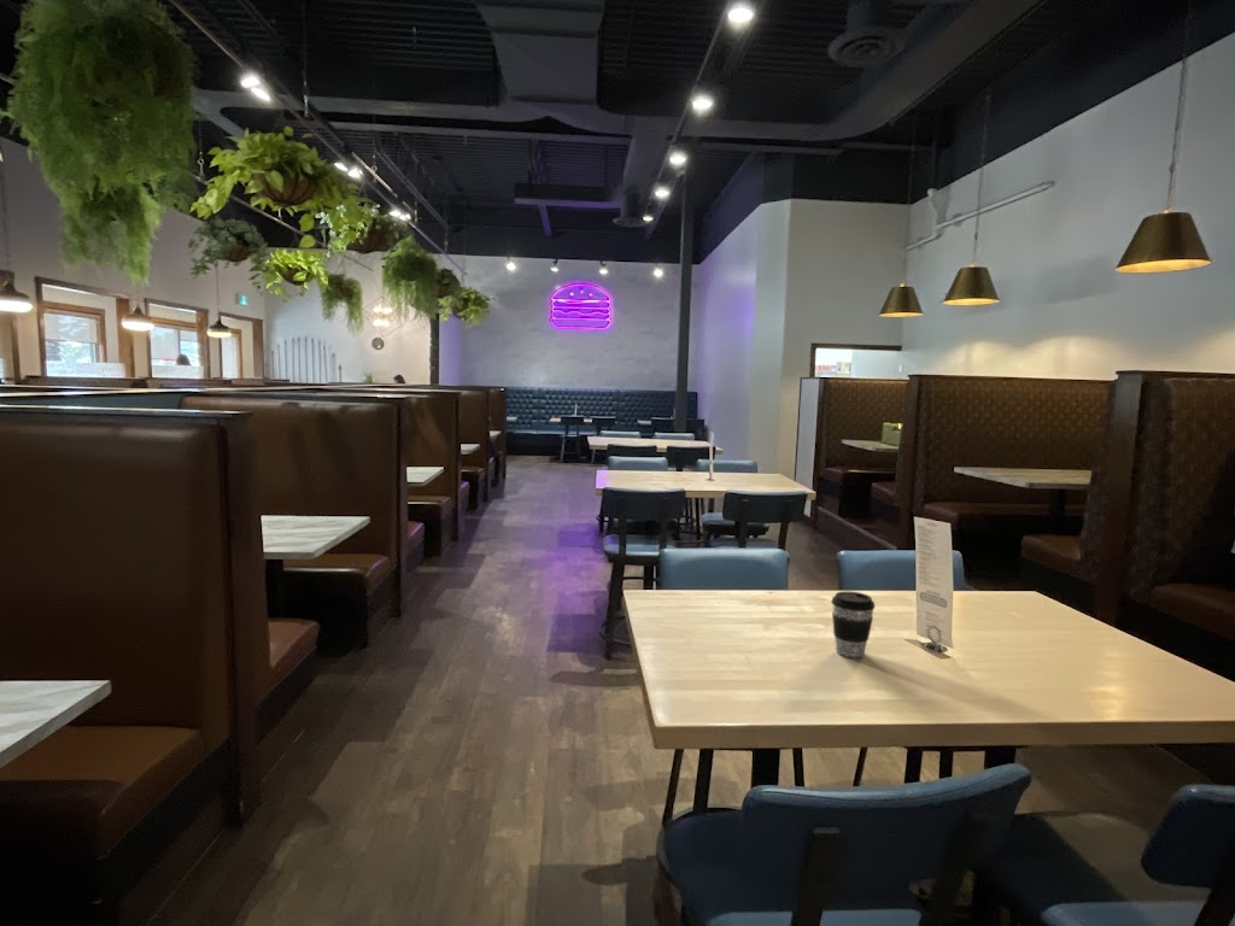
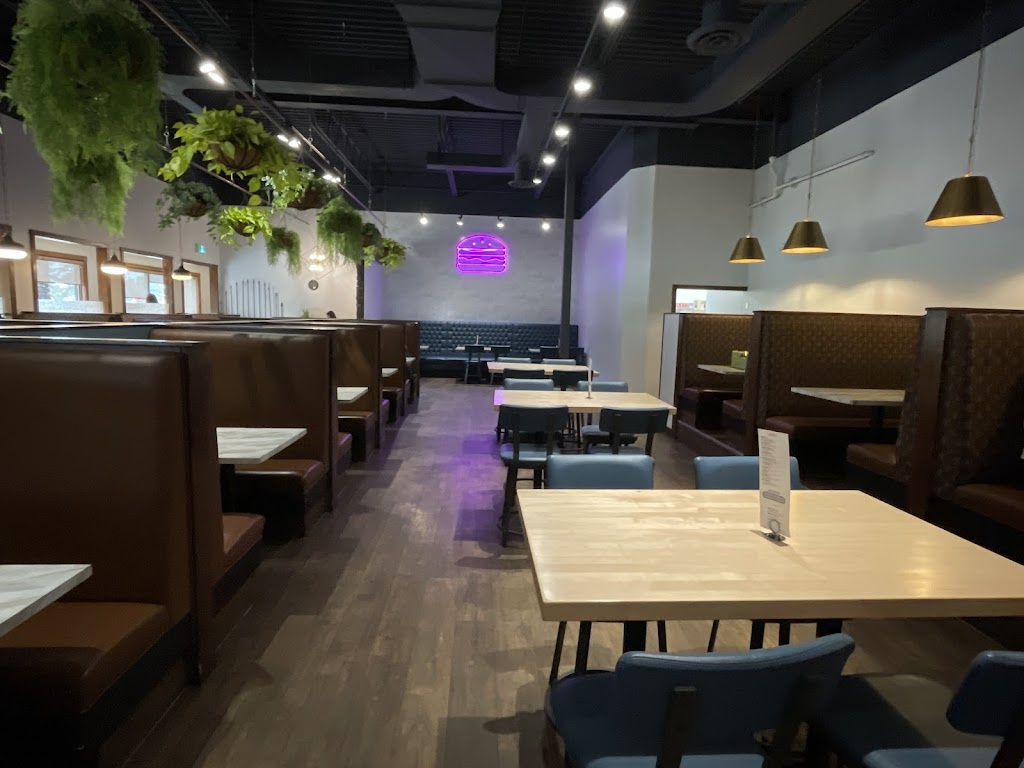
- coffee cup (851, 625)
